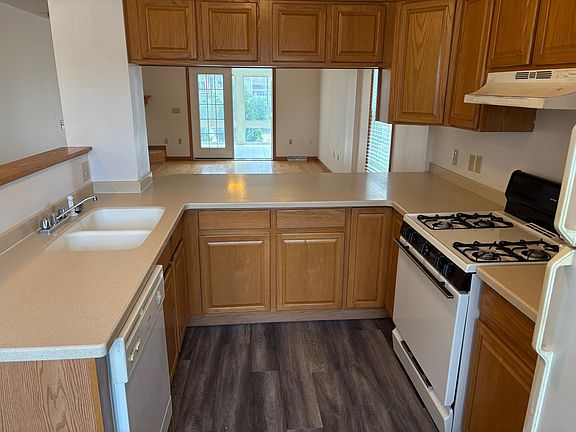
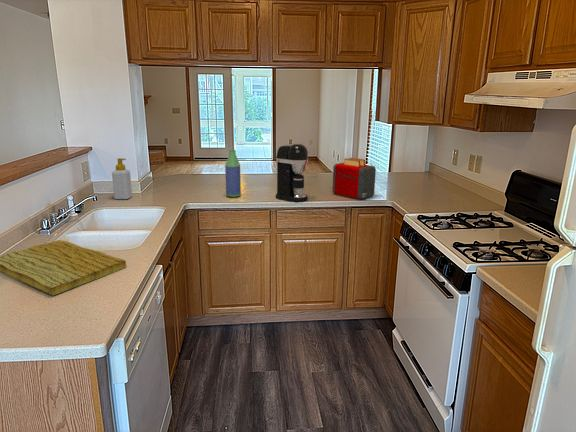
+ cutting board (56, 262)
+ coffee maker (291, 171)
+ toaster (353, 177)
+ soap bottle (121, 178)
+ bottle (232, 173)
